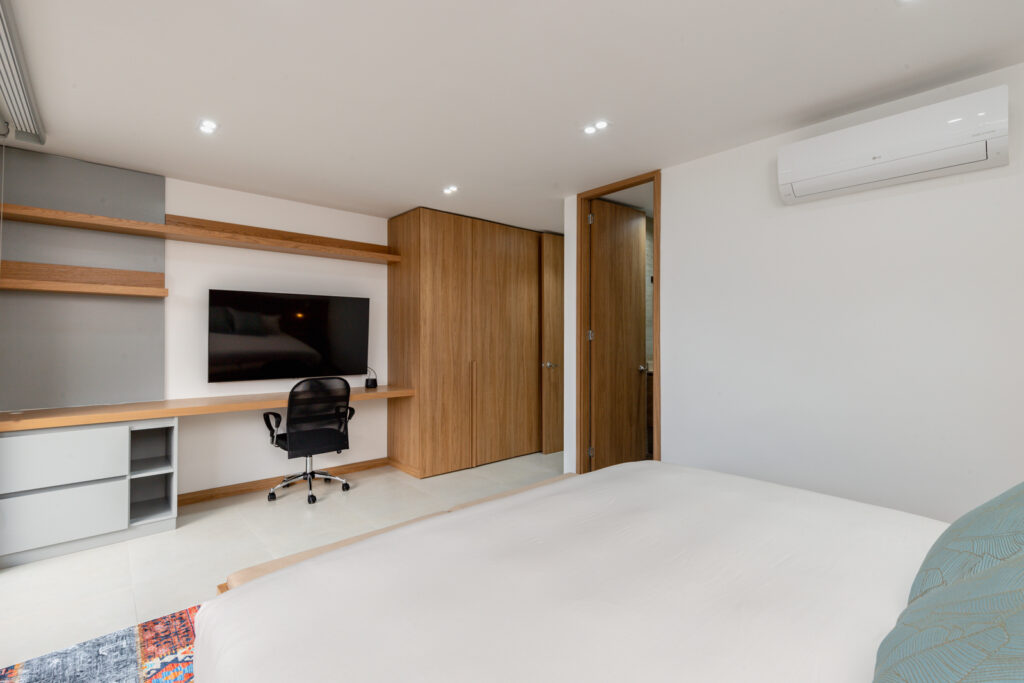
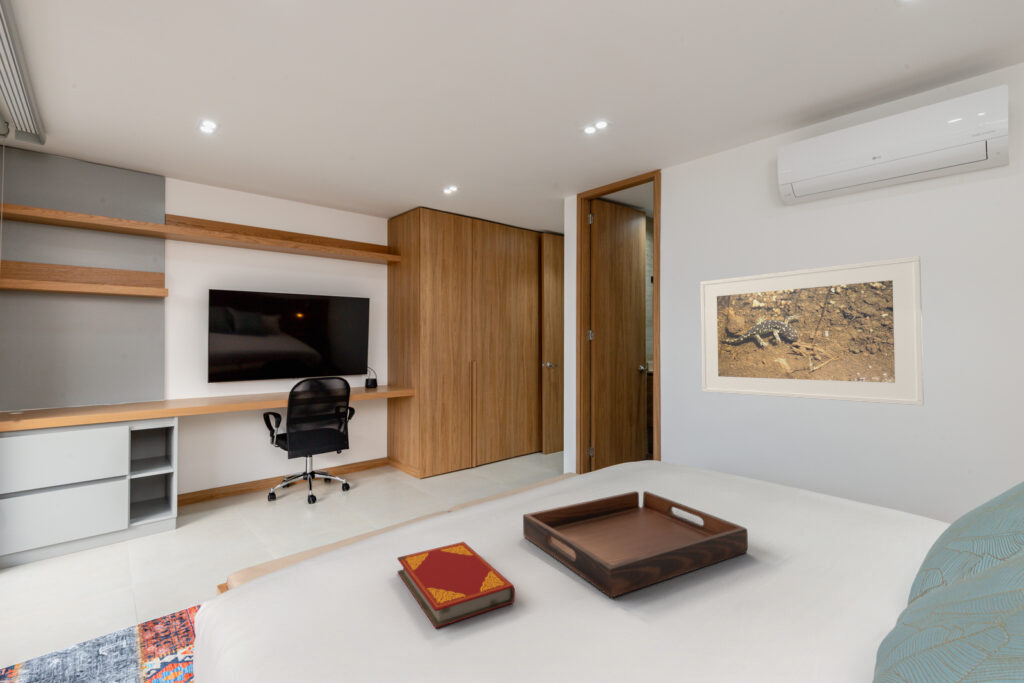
+ serving tray (630, 532)
+ hardback book (452, 578)
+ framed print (795, 334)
